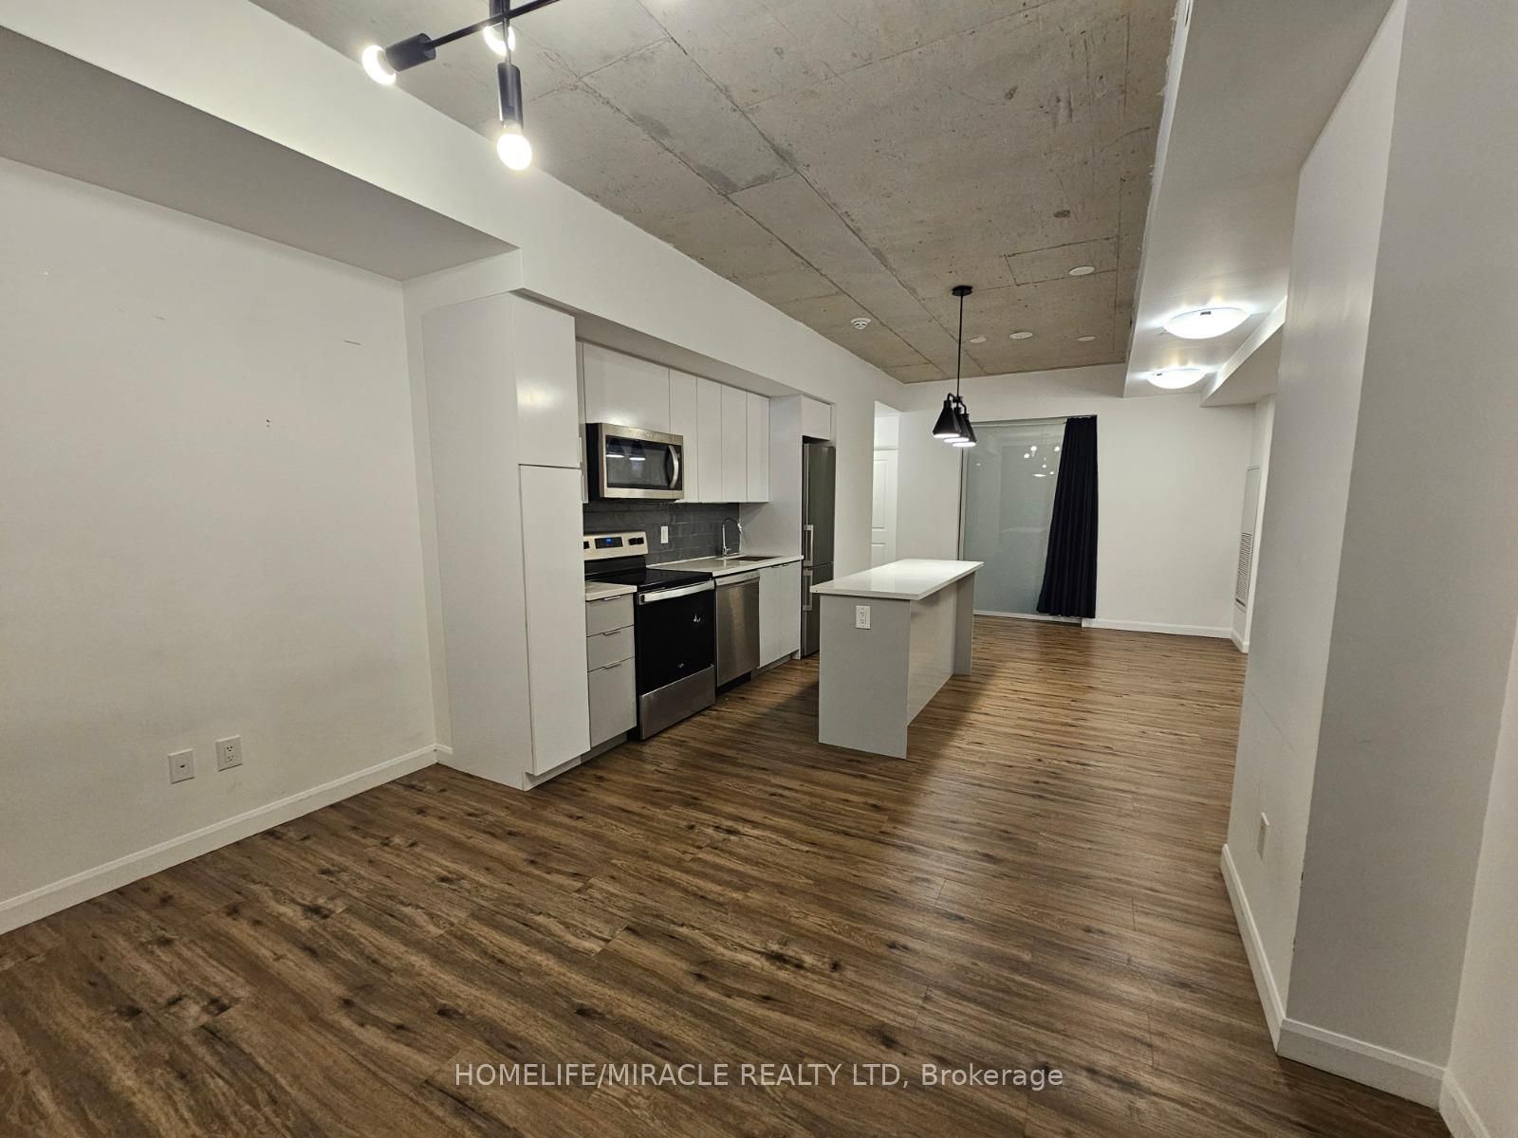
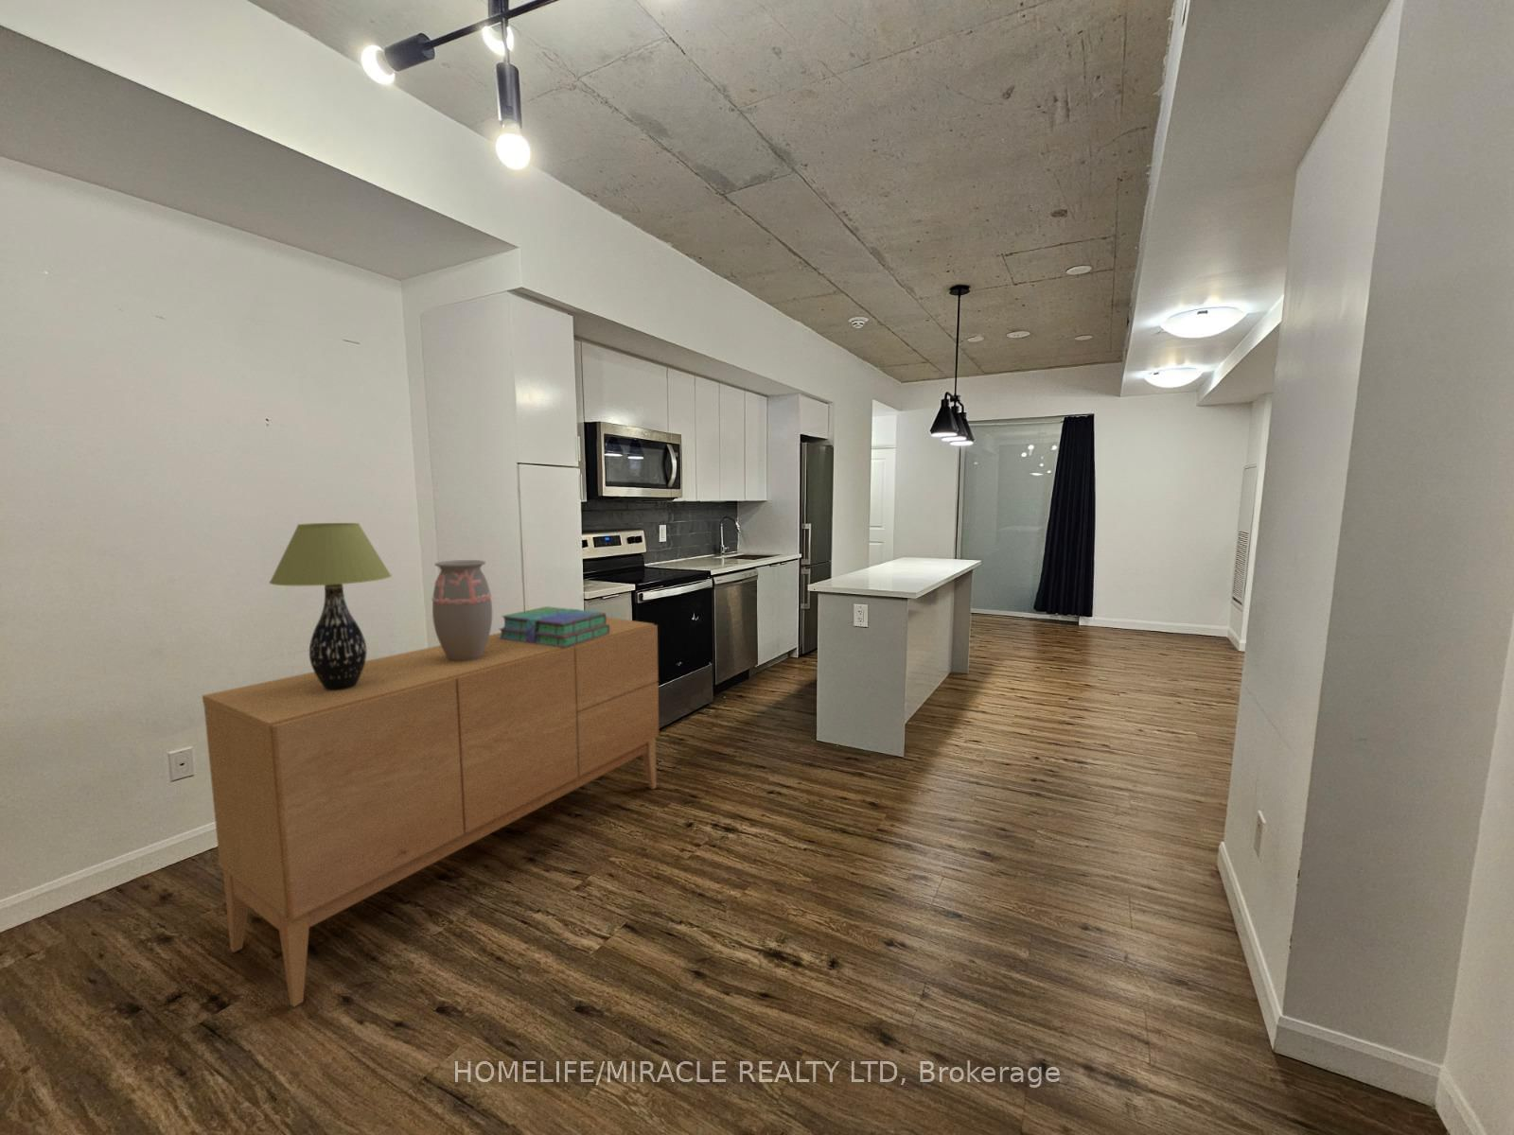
+ decorative vase (463, 609)
+ stack of books (554, 625)
+ table lamp (335, 606)
+ sideboard (486, 752)
